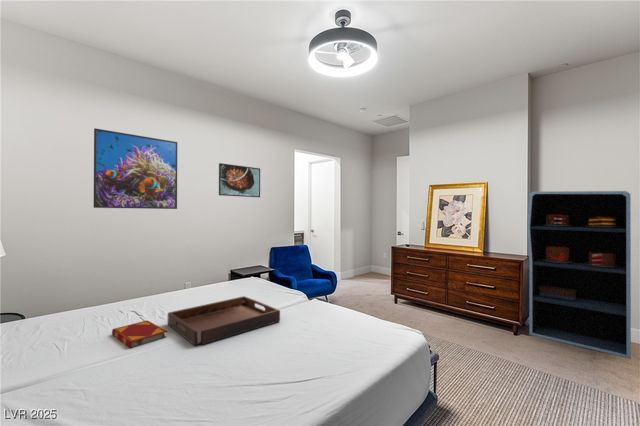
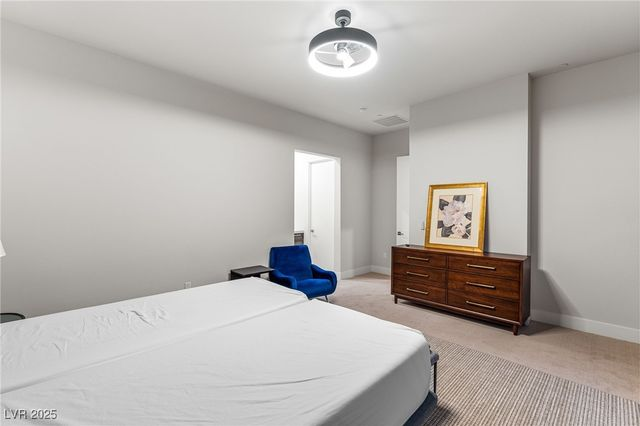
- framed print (240, 181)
- bookshelf (575, 265)
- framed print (139, 172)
- hardback book (139, 333)
- serving tray (224, 316)
